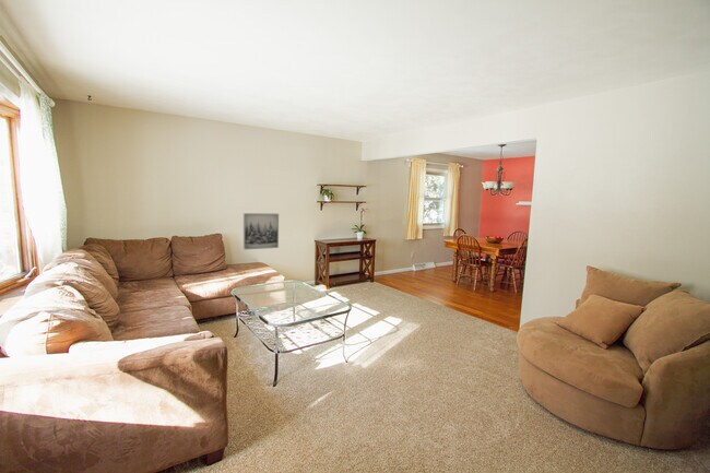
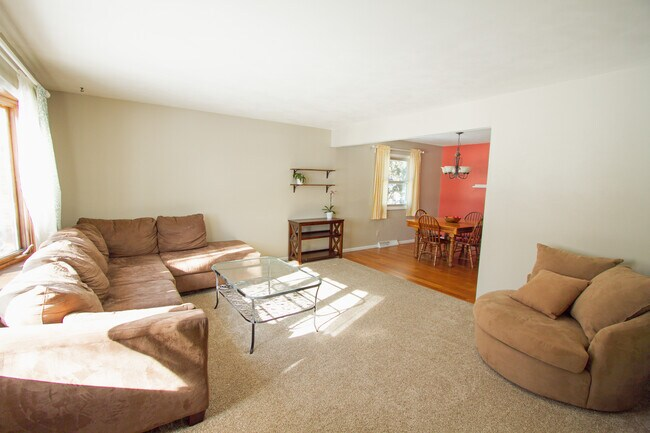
- wall art (261, 230)
